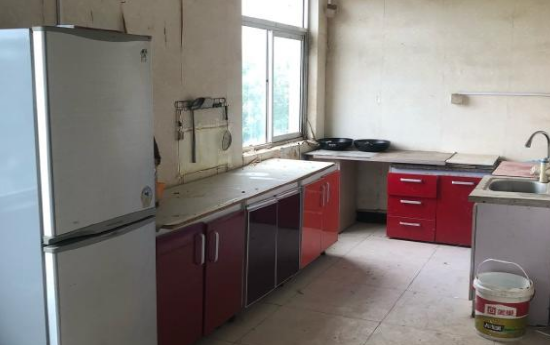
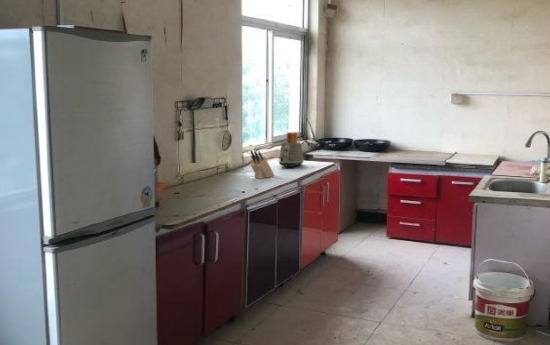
+ toaster (291, 149)
+ knife block (261, 163)
